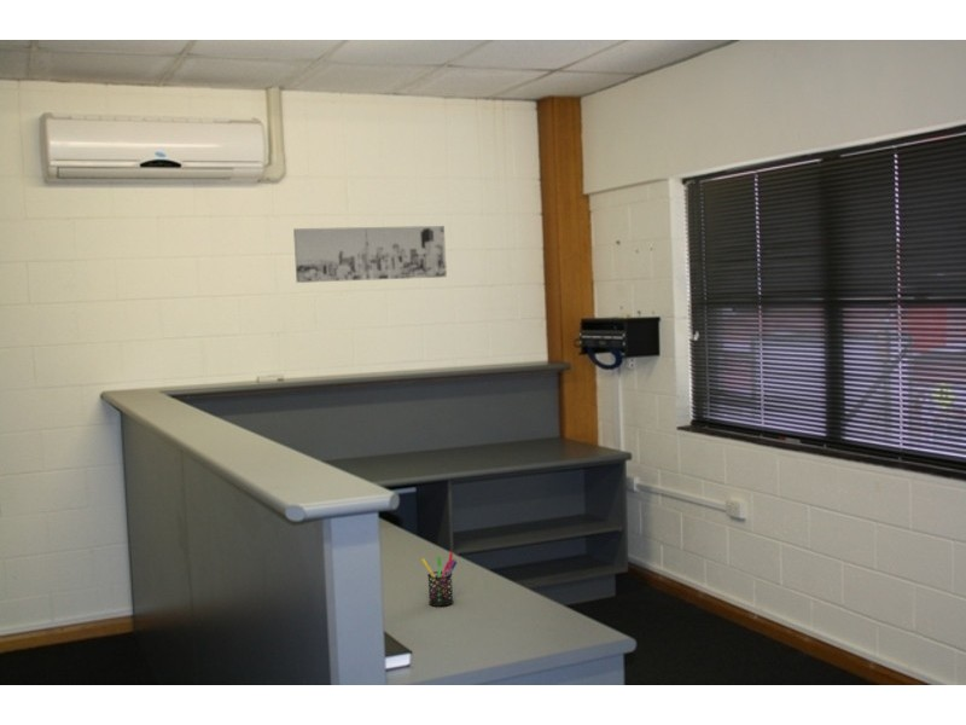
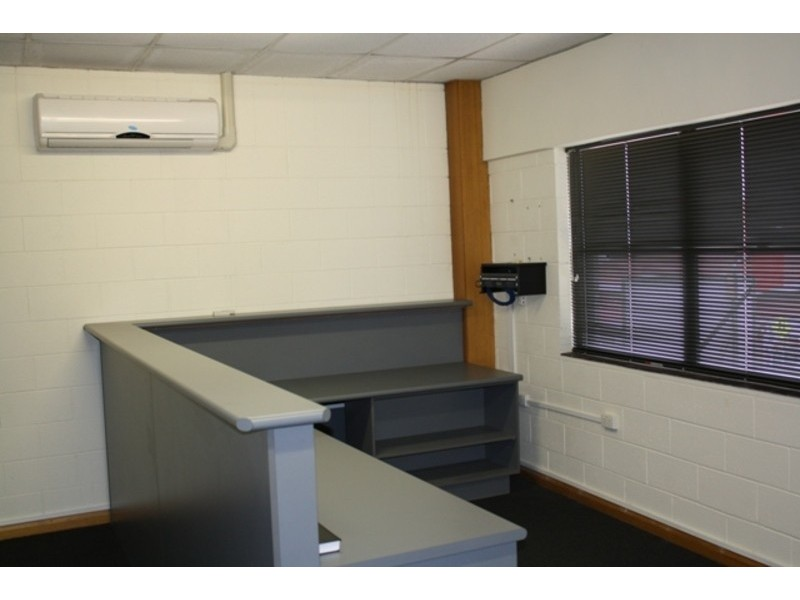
- pen holder (441, 576)
- wall art (372, 253)
